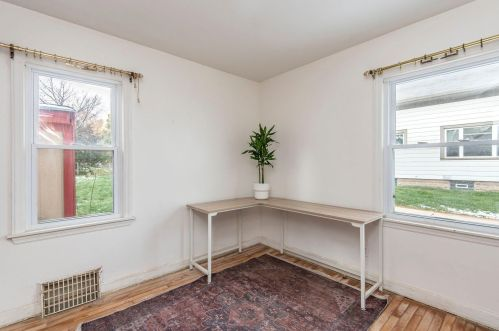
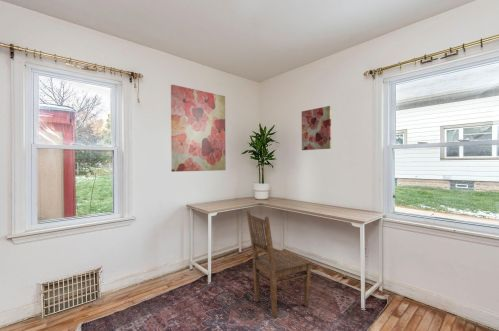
+ wall art (200, 130)
+ chair (278, 257)
+ wall art (315, 129)
